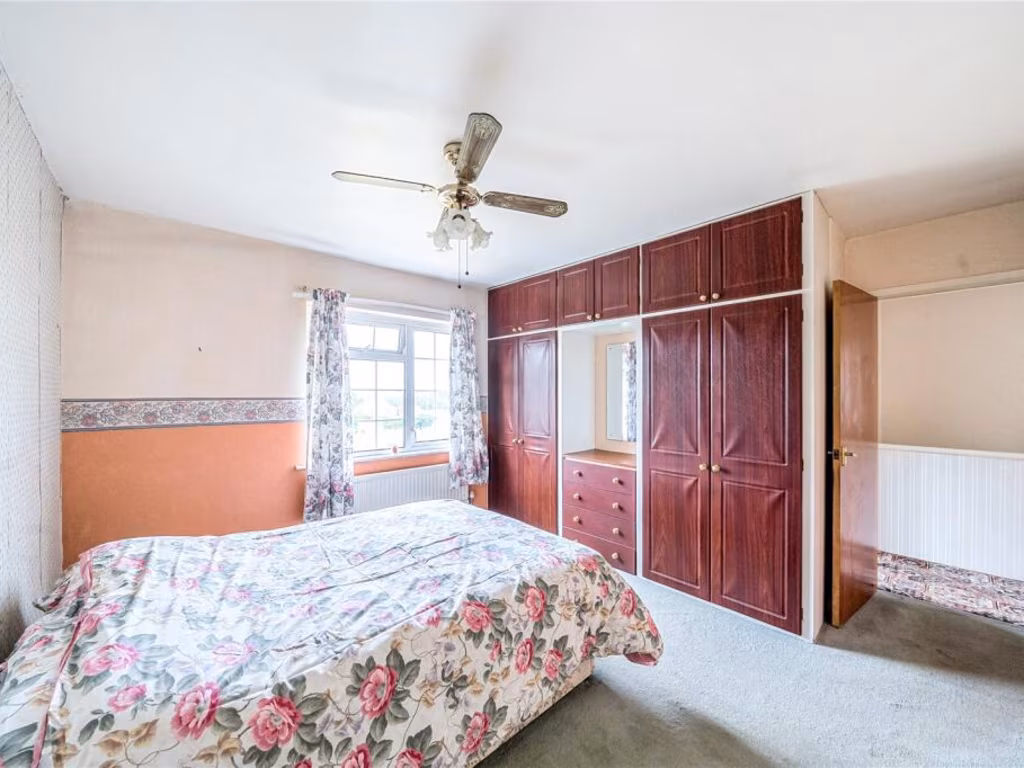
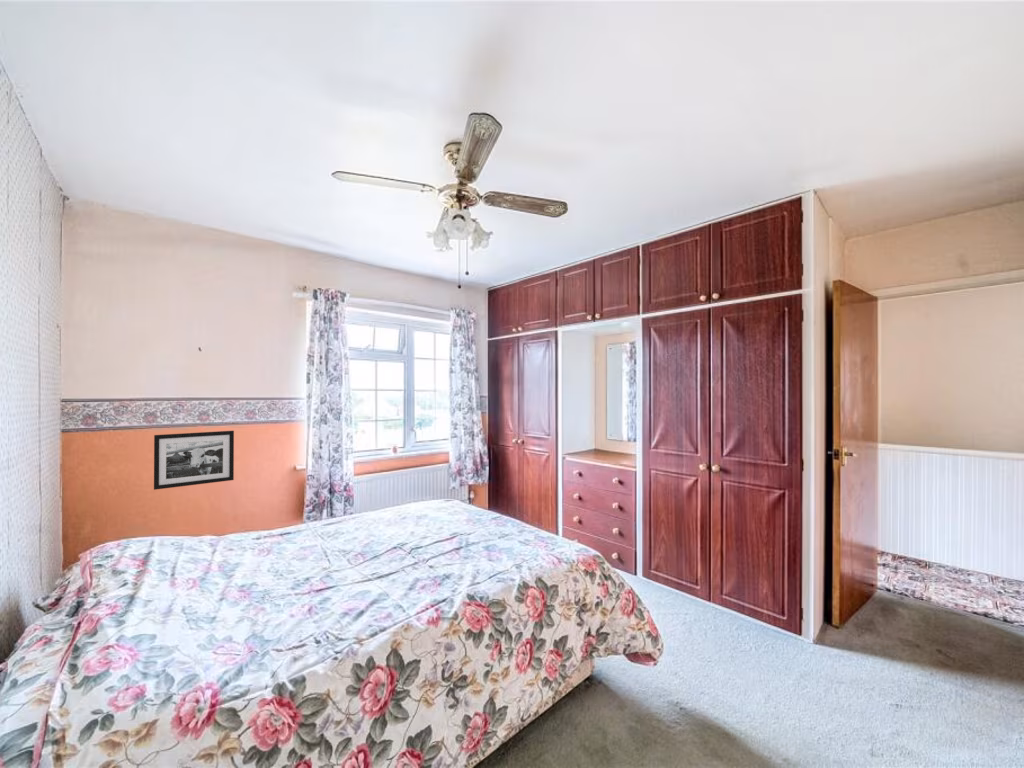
+ picture frame (195, 458)
